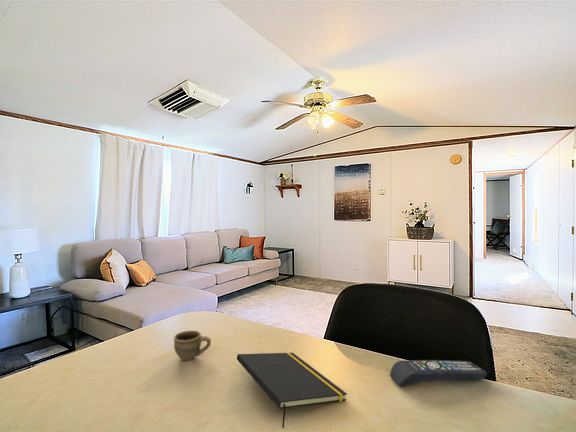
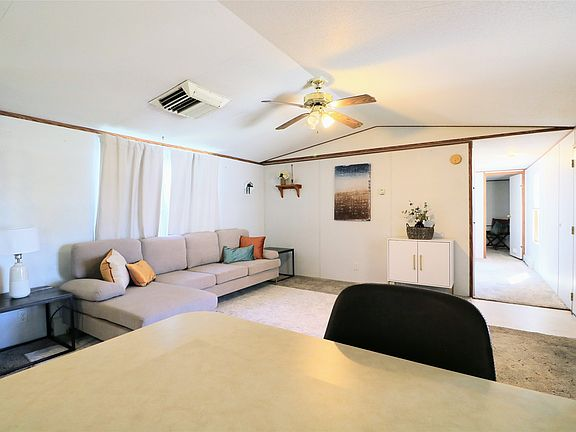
- cup (192, 346)
- remote control (437, 370)
- notepad (287, 375)
